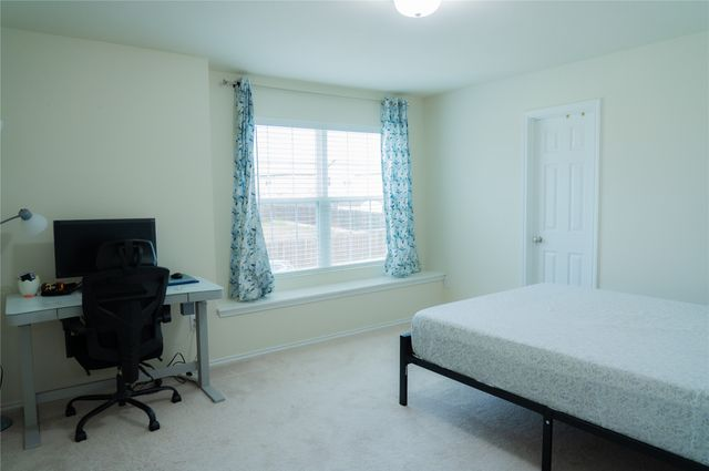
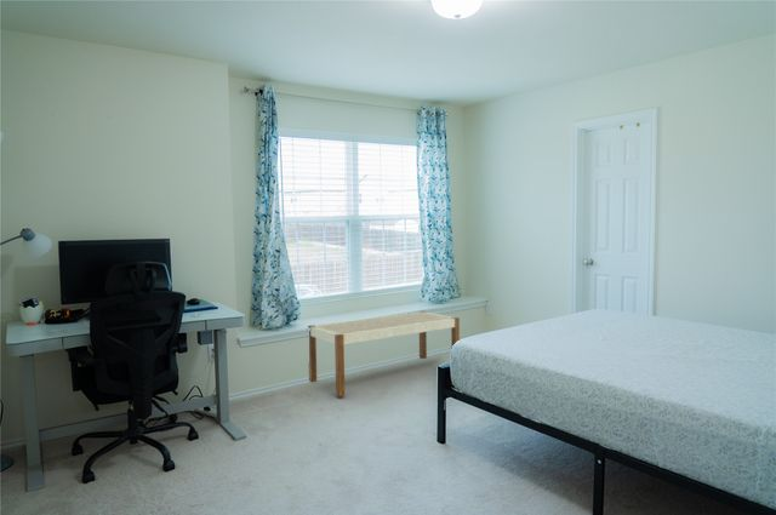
+ bench (381, 338)
